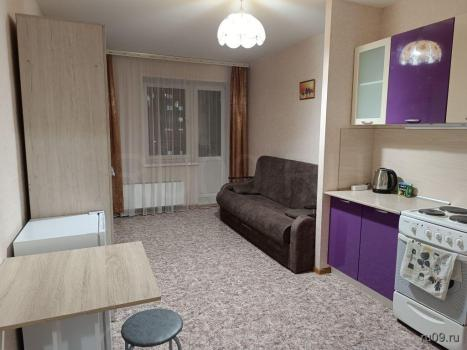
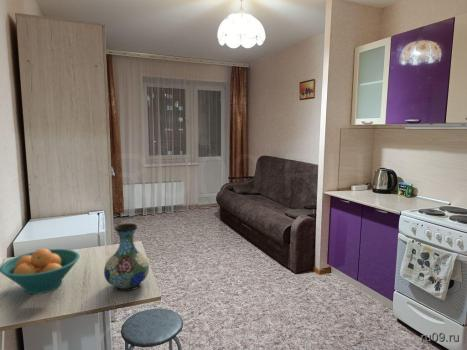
+ vase (126, 255)
+ fruit bowl (42, 268)
